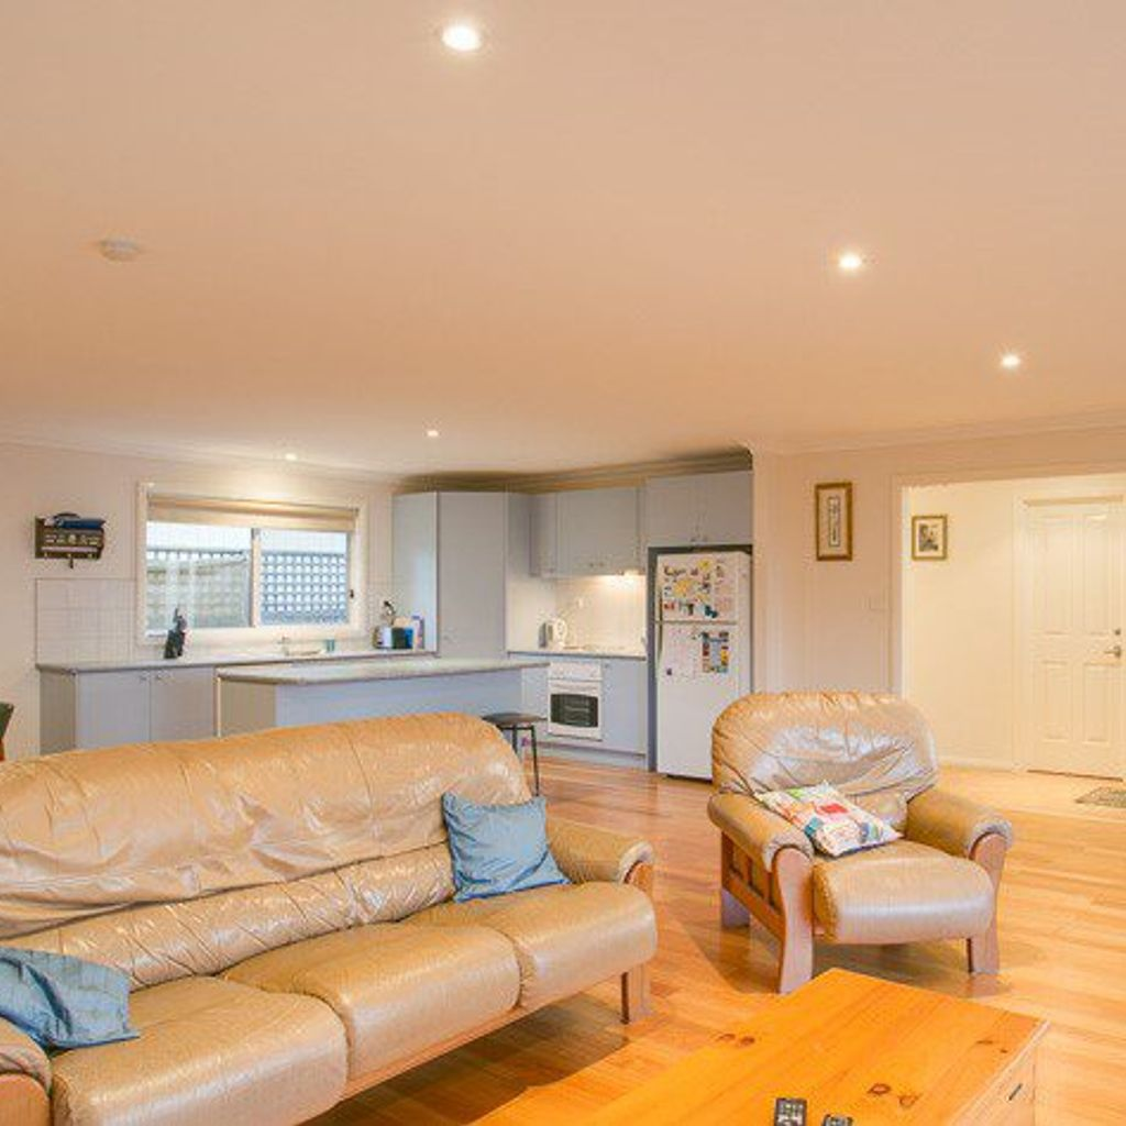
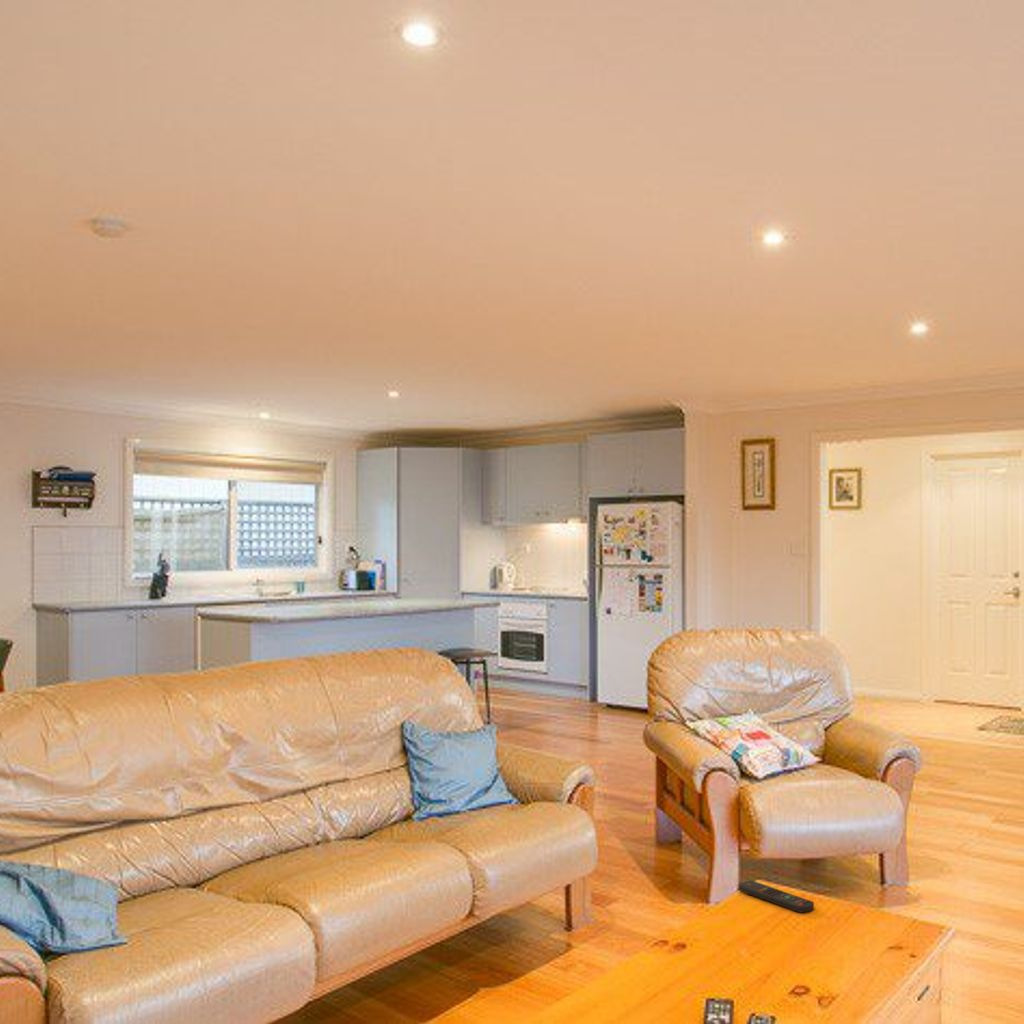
+ remote control (775, 895)
